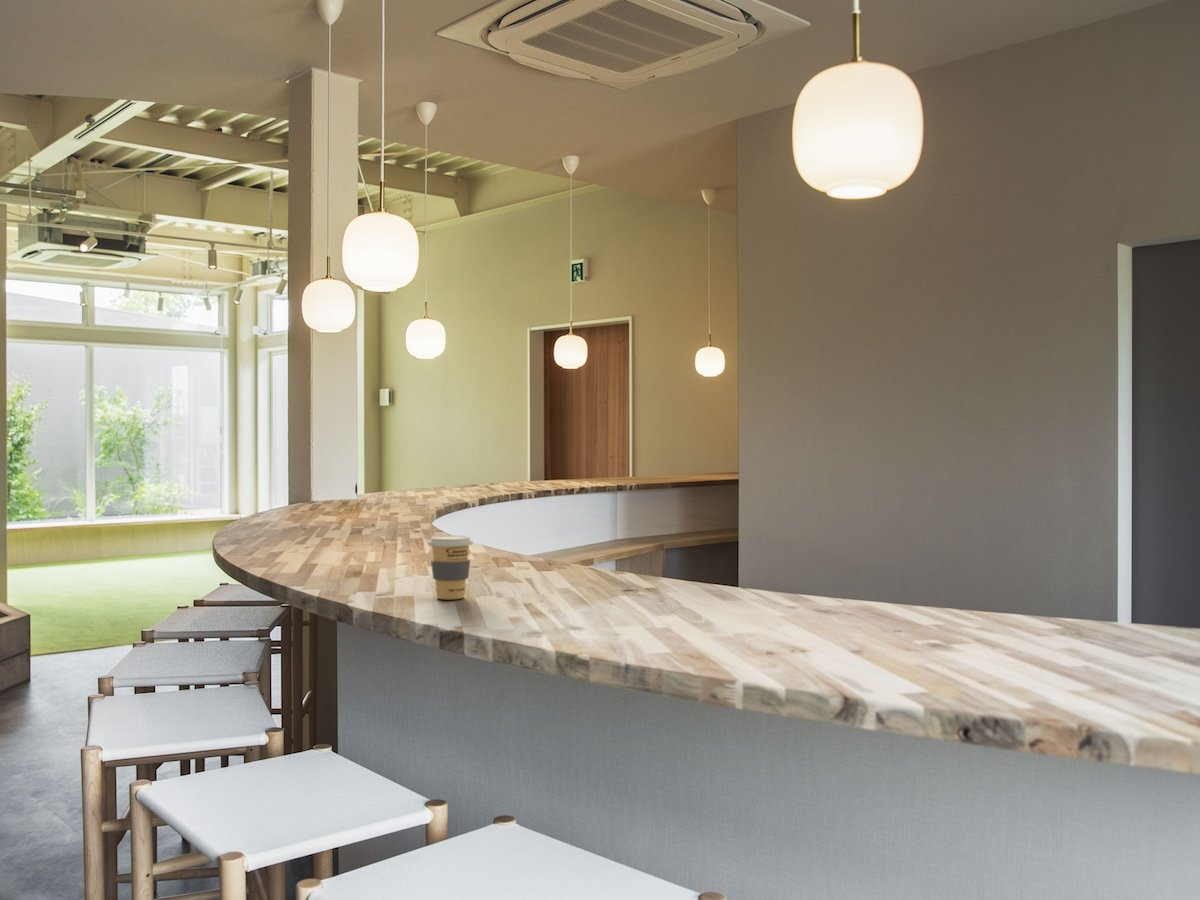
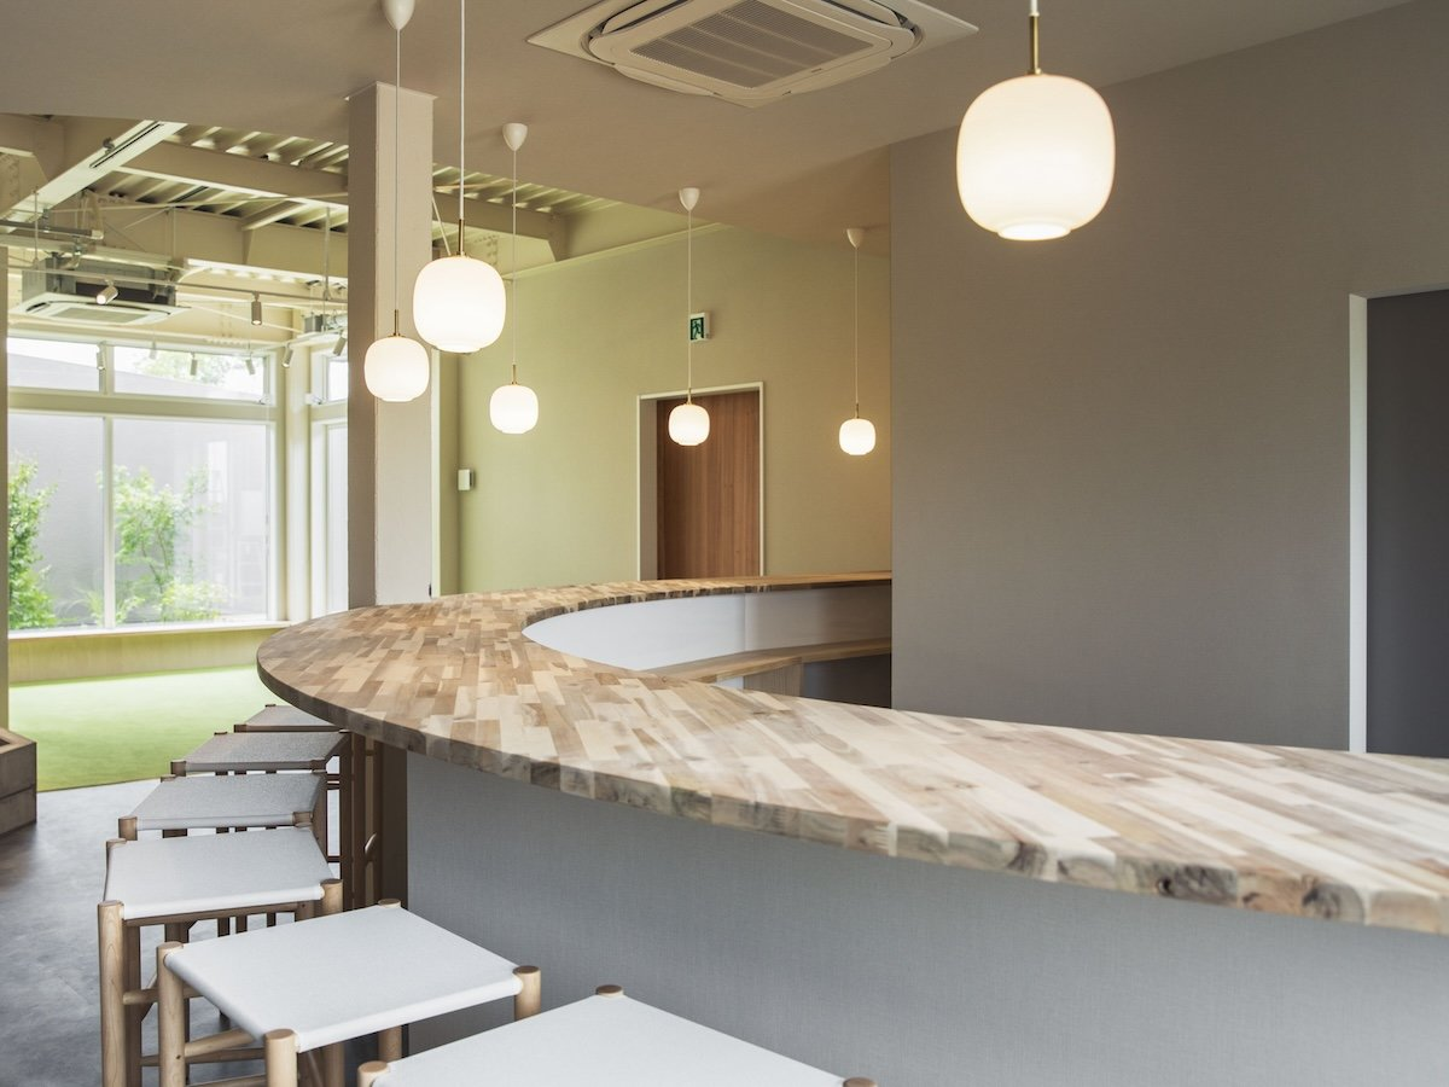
- coffee cup (450, 567)
